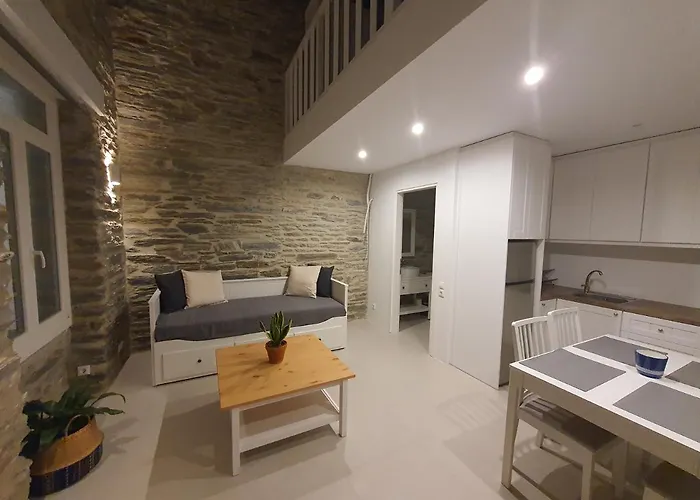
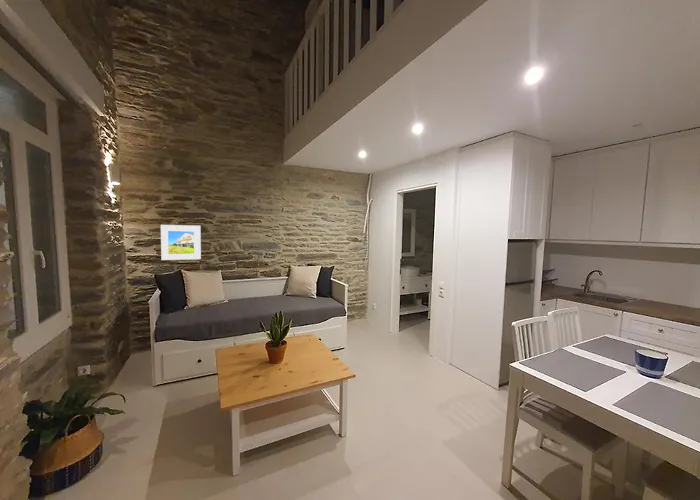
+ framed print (181, 242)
